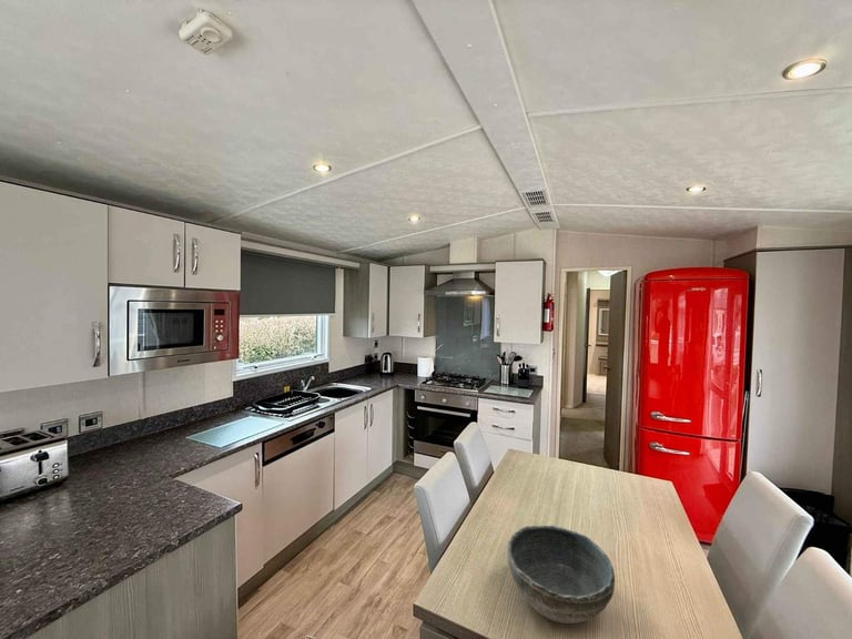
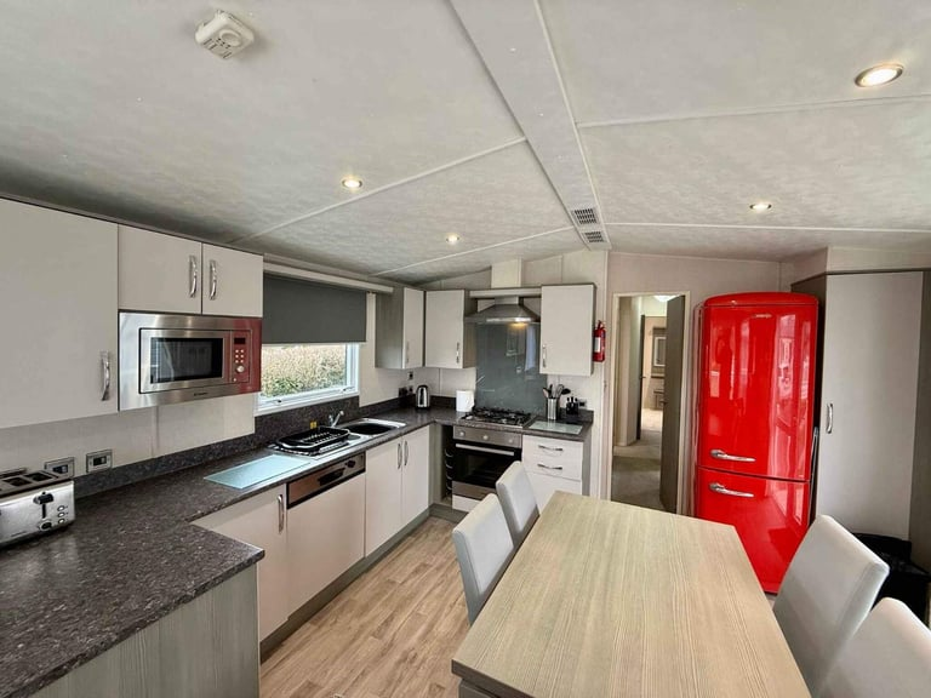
- bowl (558, 579)
